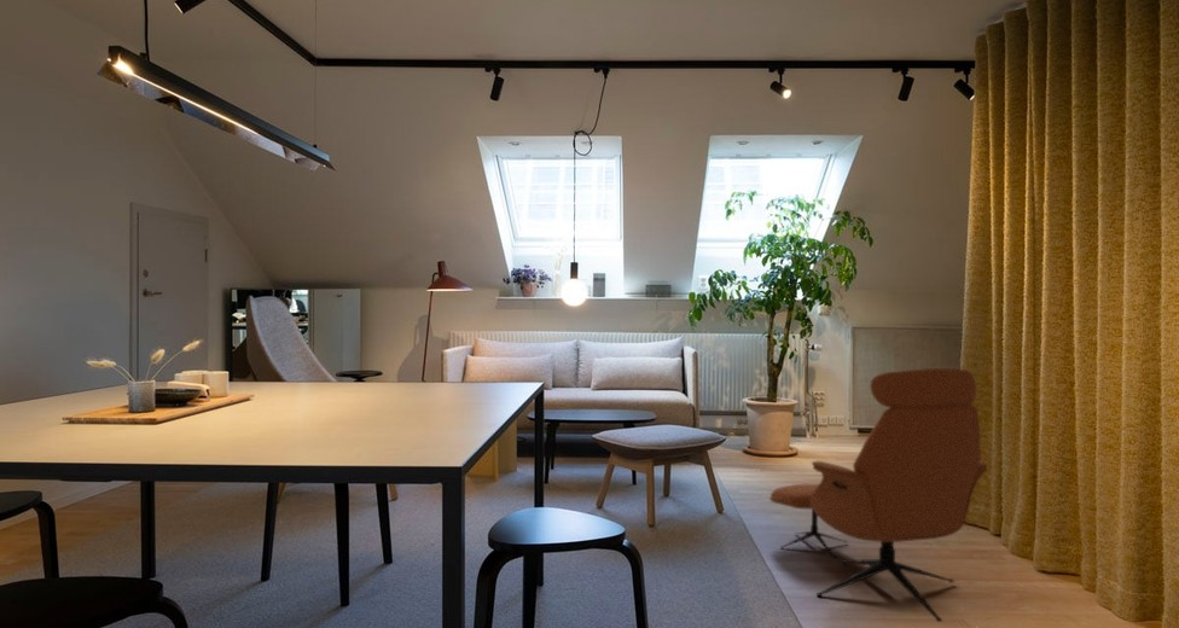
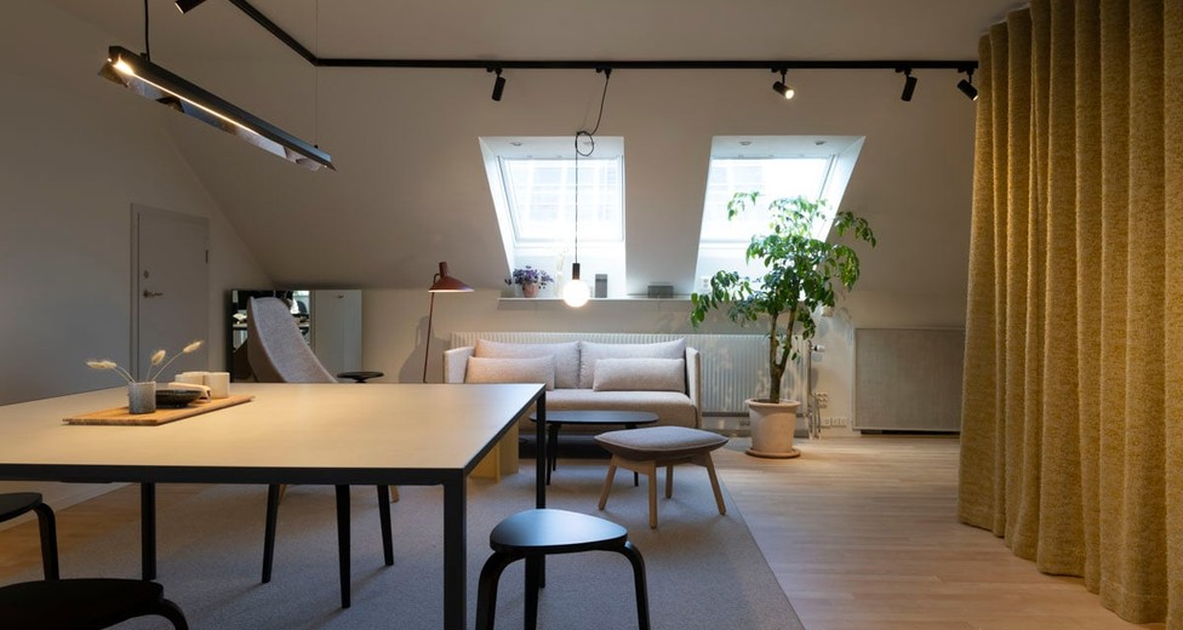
- lounge chair (855, 465)
